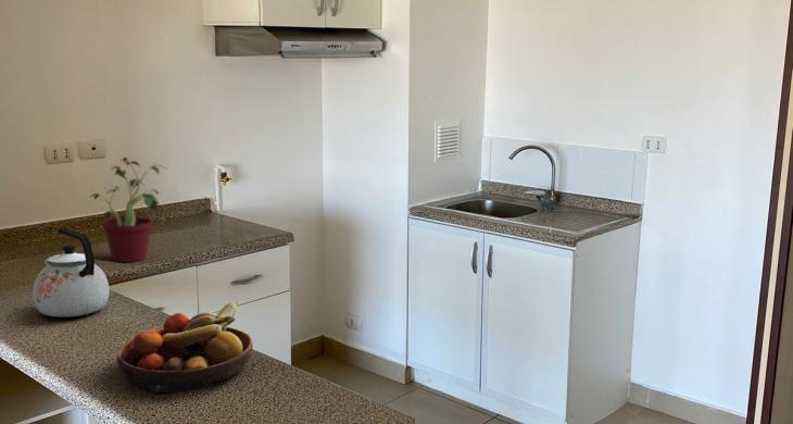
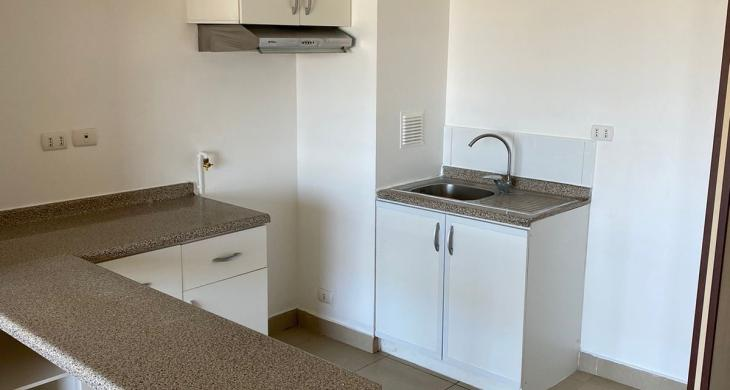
- fruit bowl (186, 340)
- kettle (70, 271)
- potted plant (130, 205)
